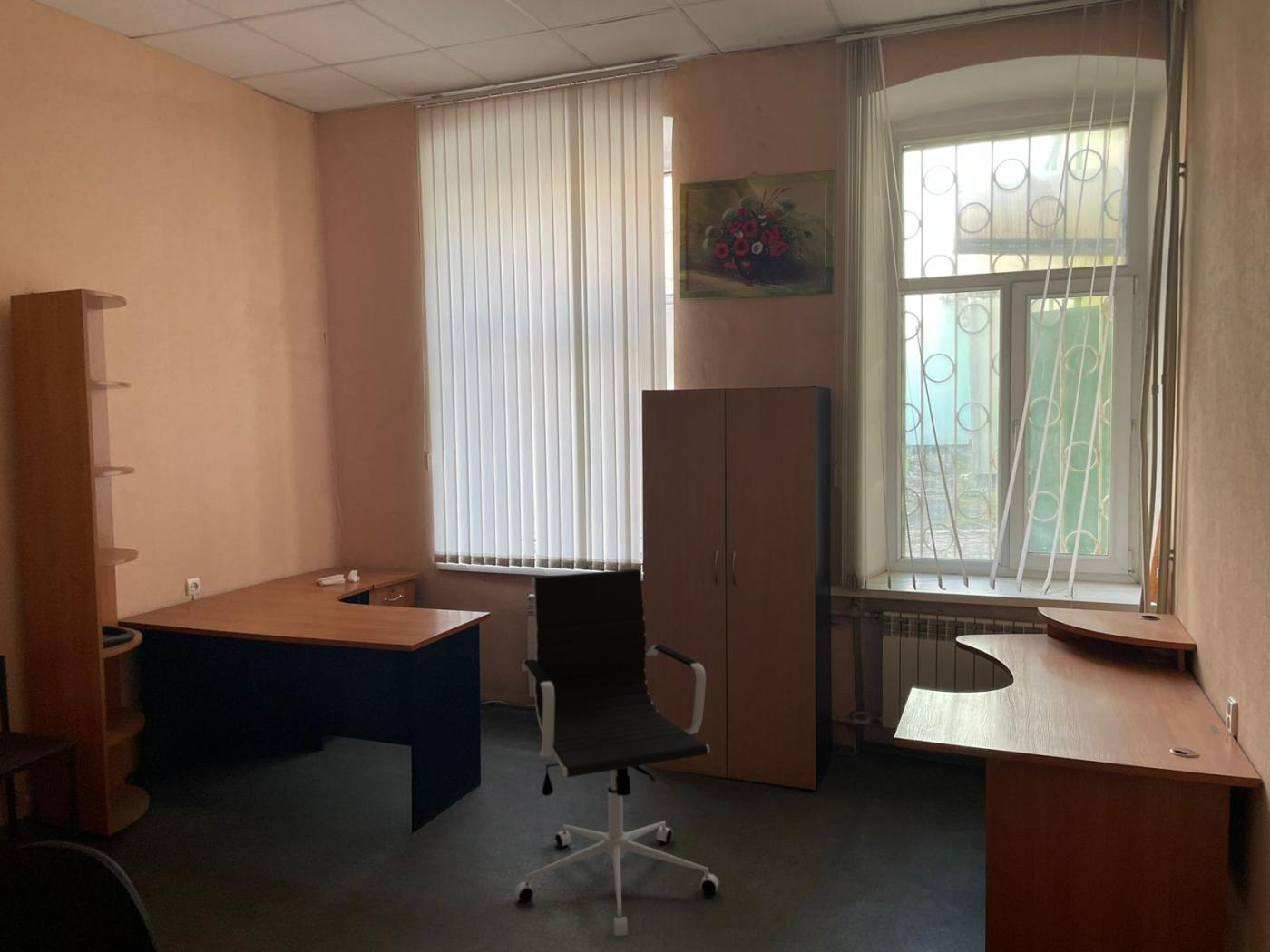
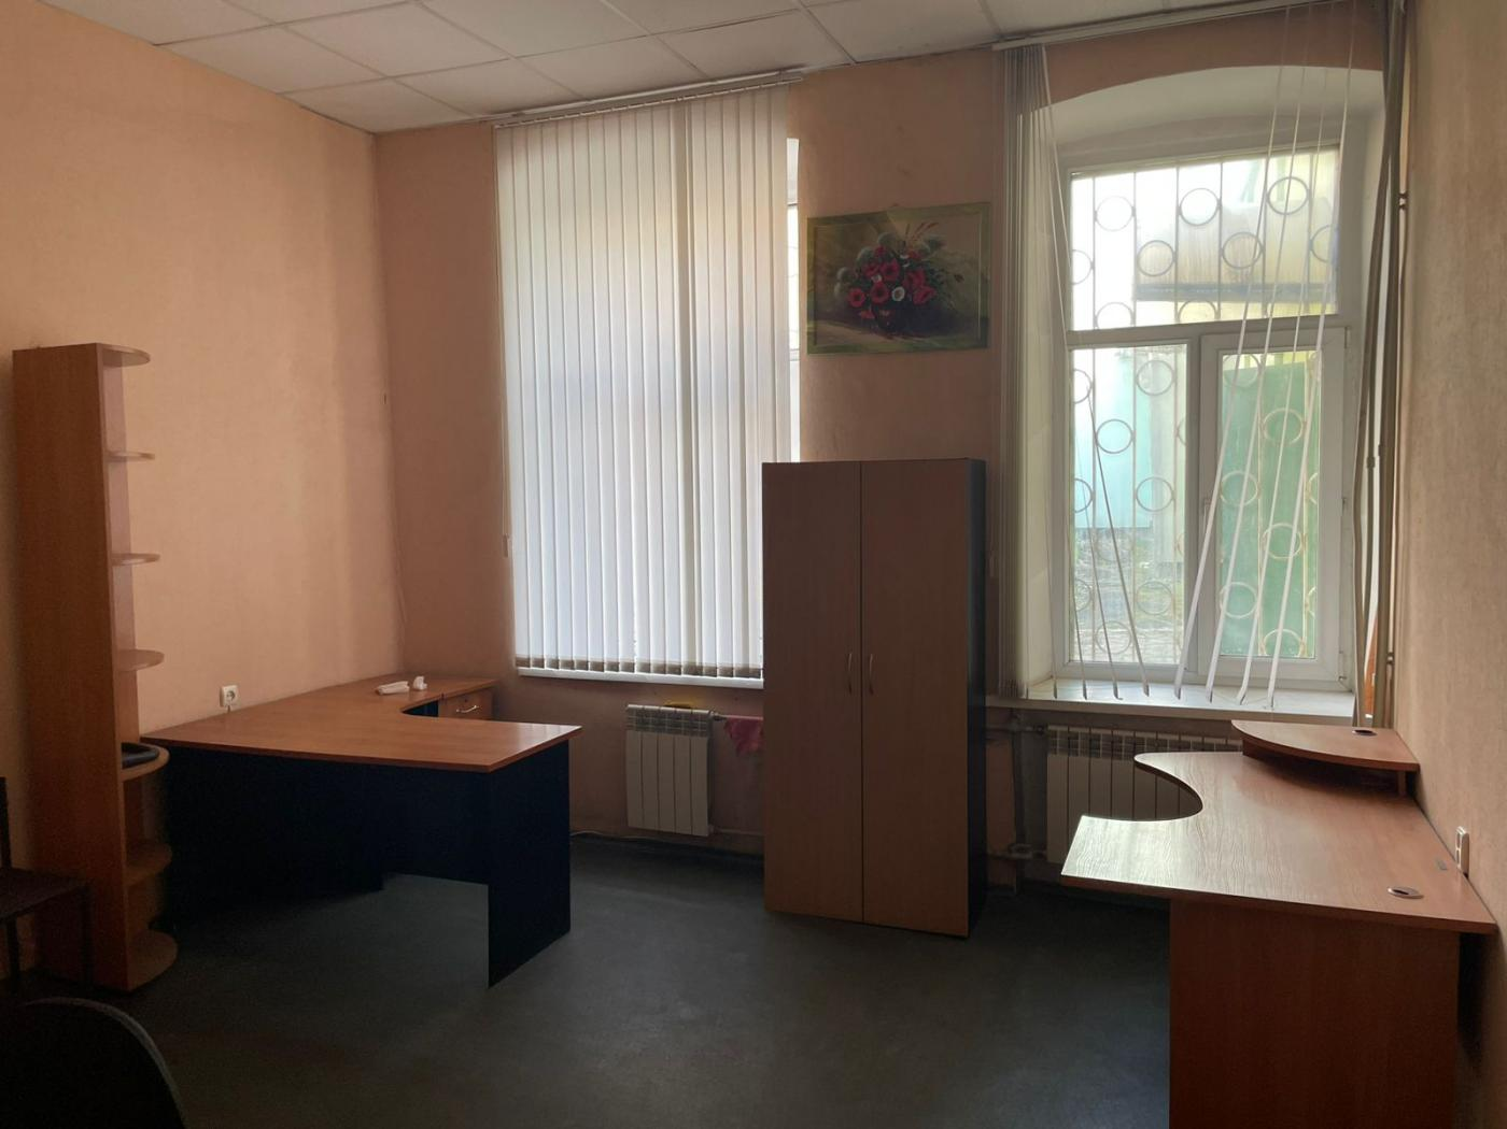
- office chair (606, 734)
